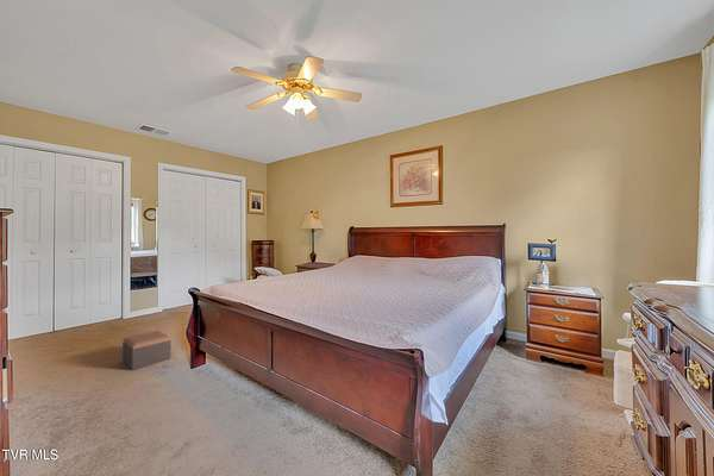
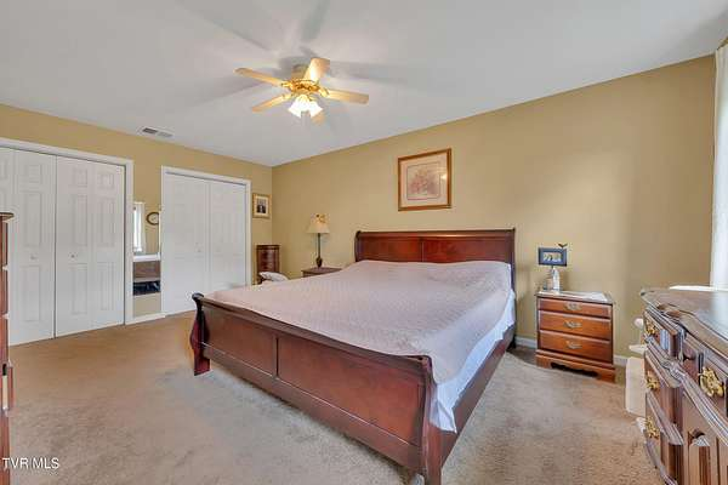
- footstool (146, 347)
